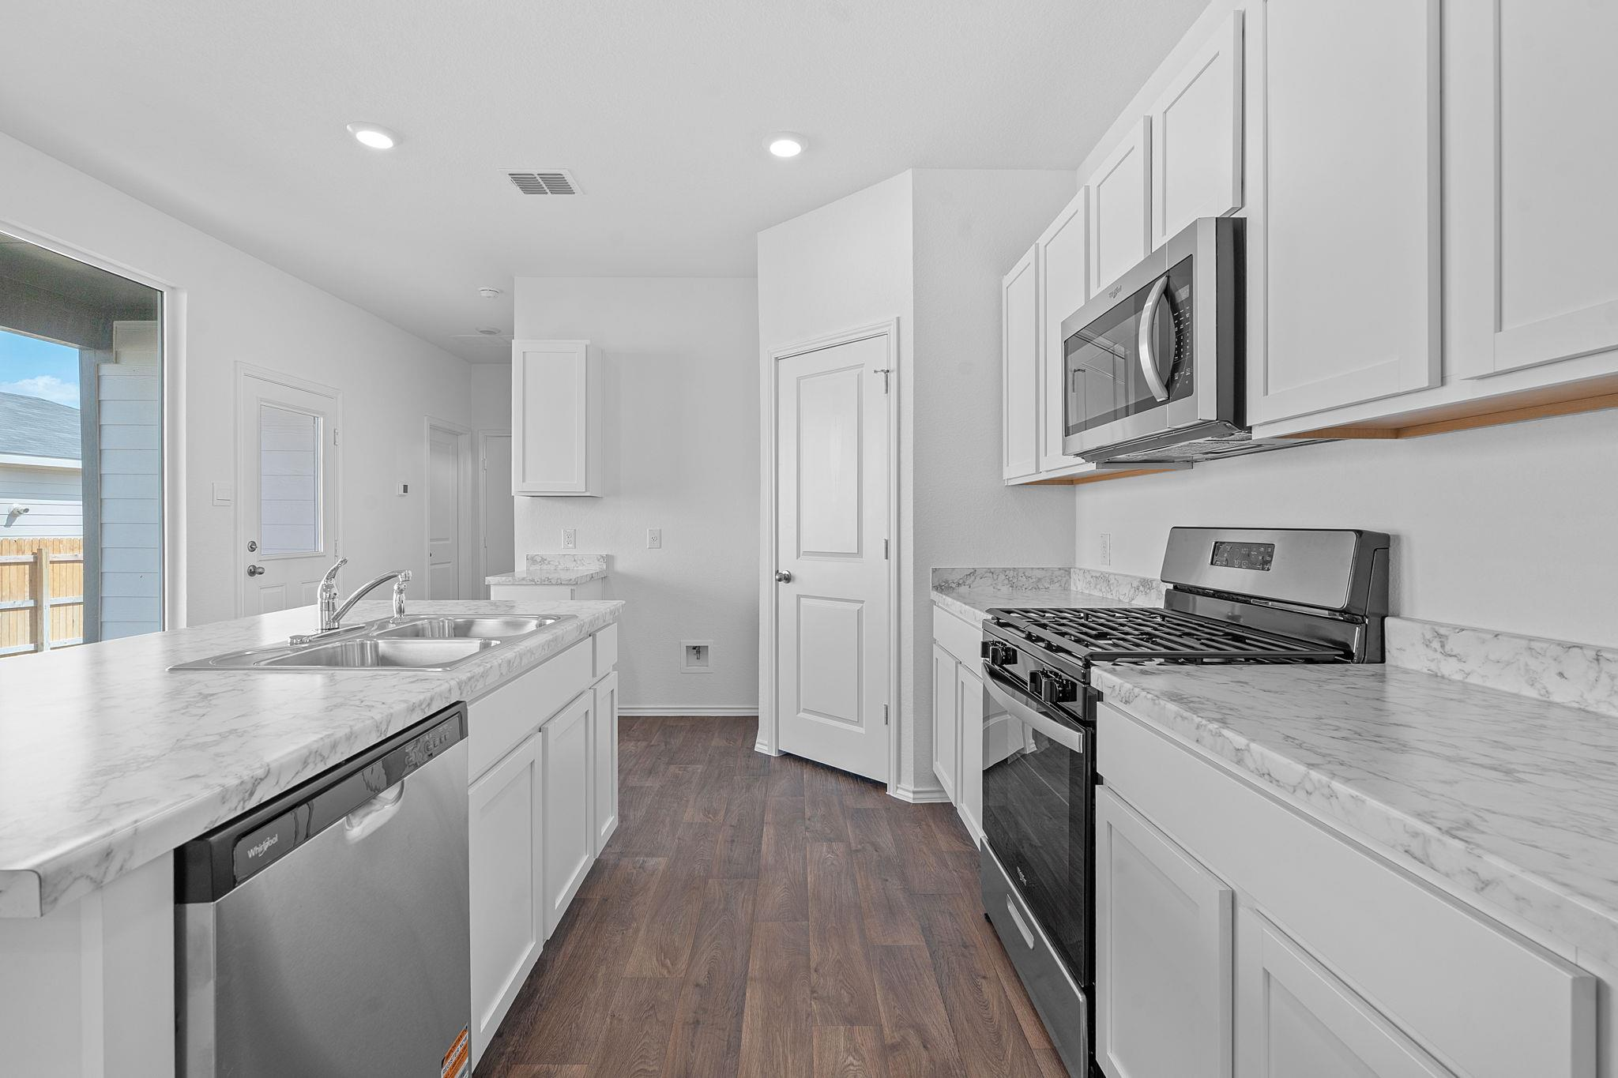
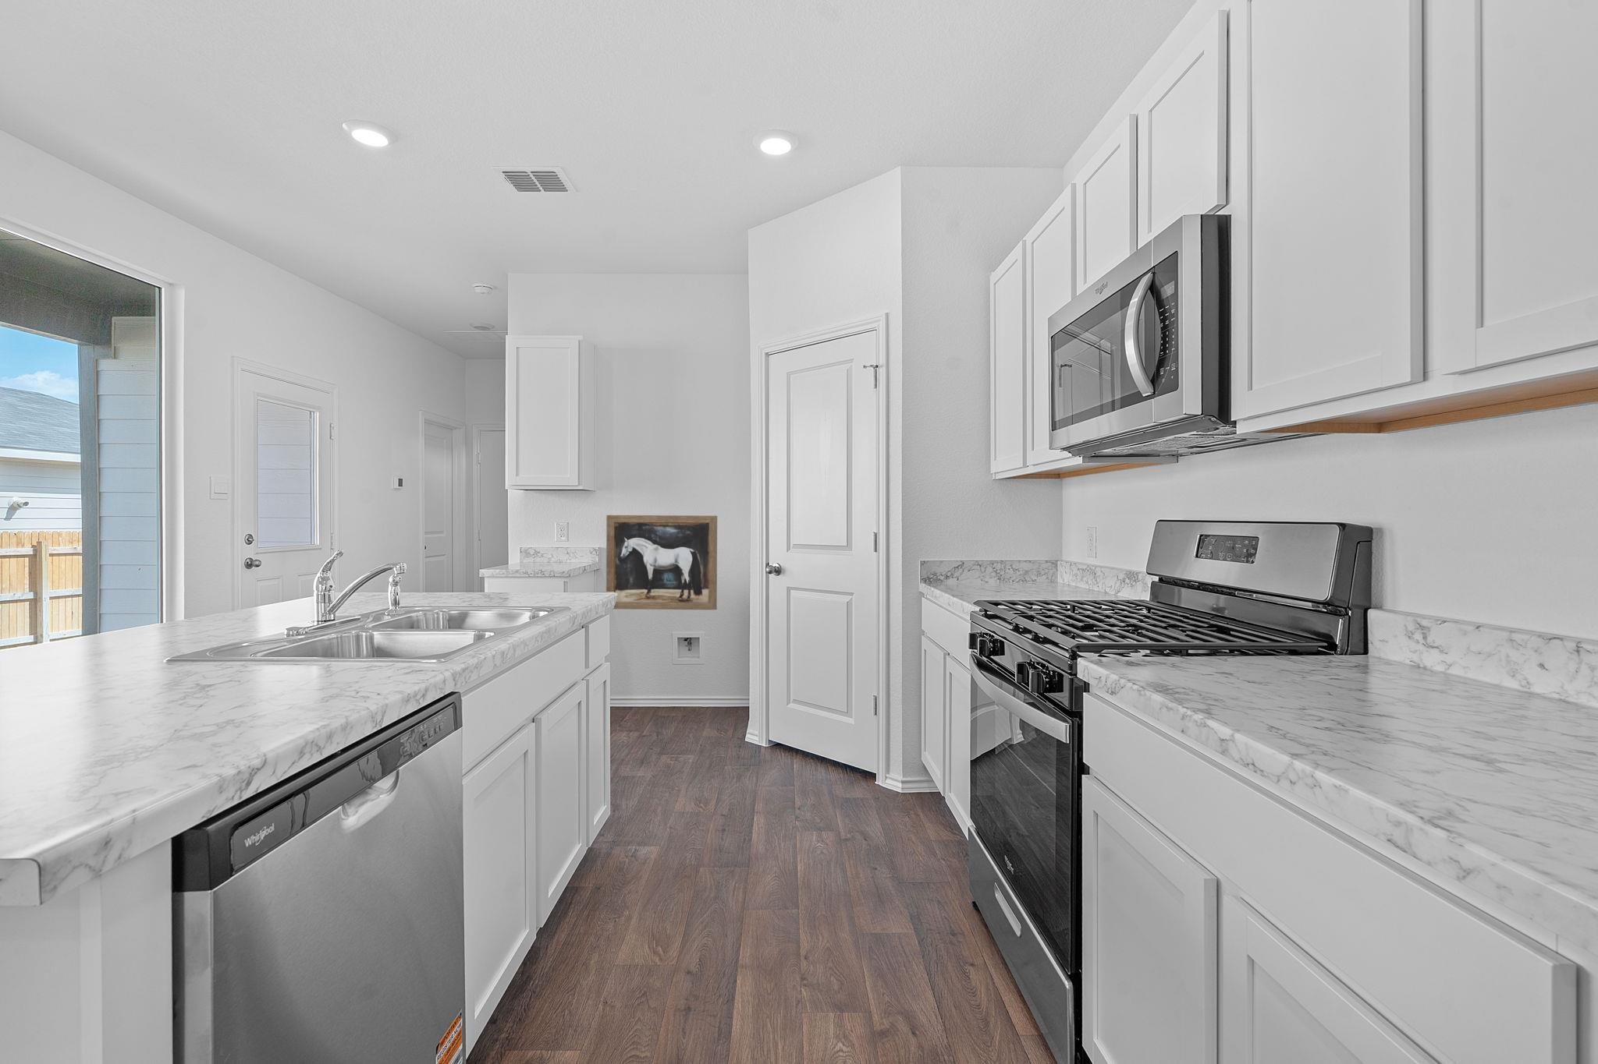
+ wall art (662, 562)
